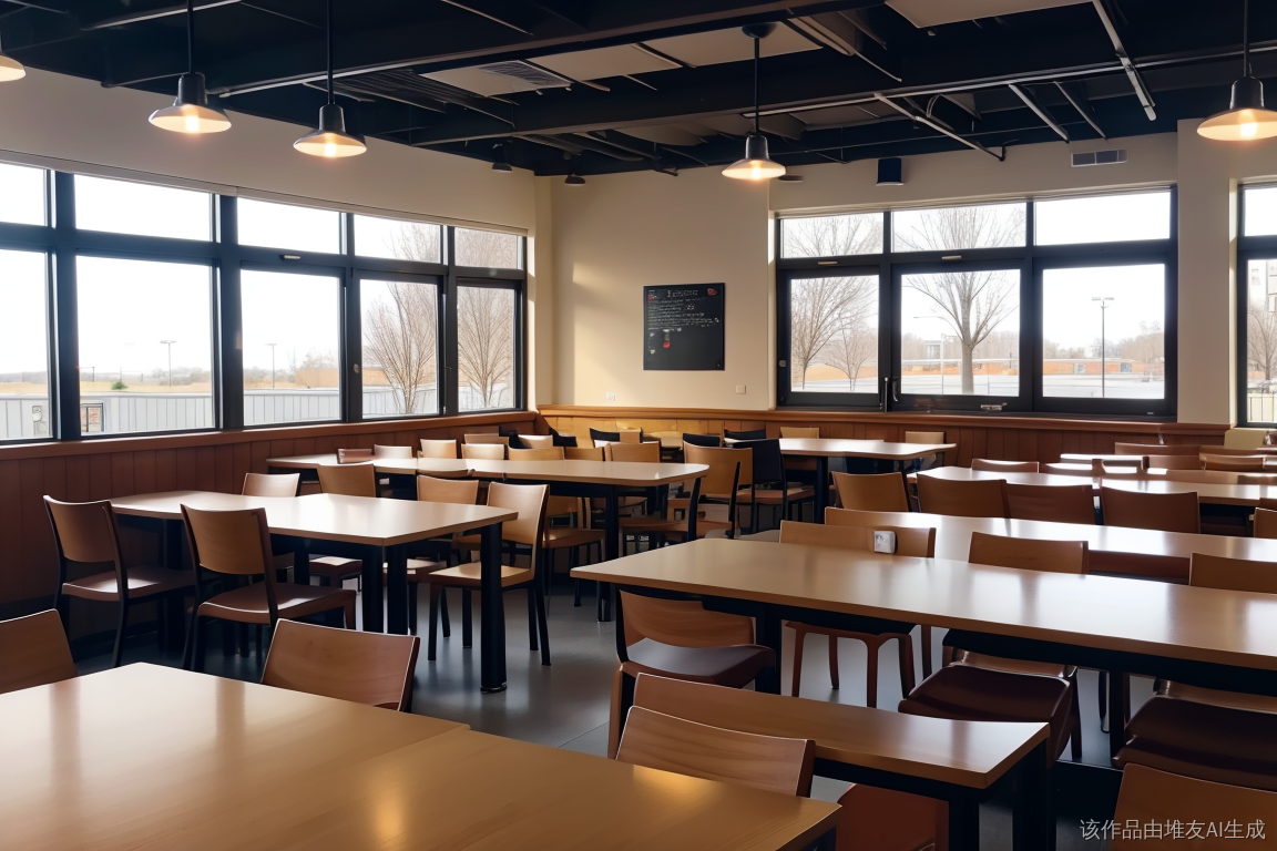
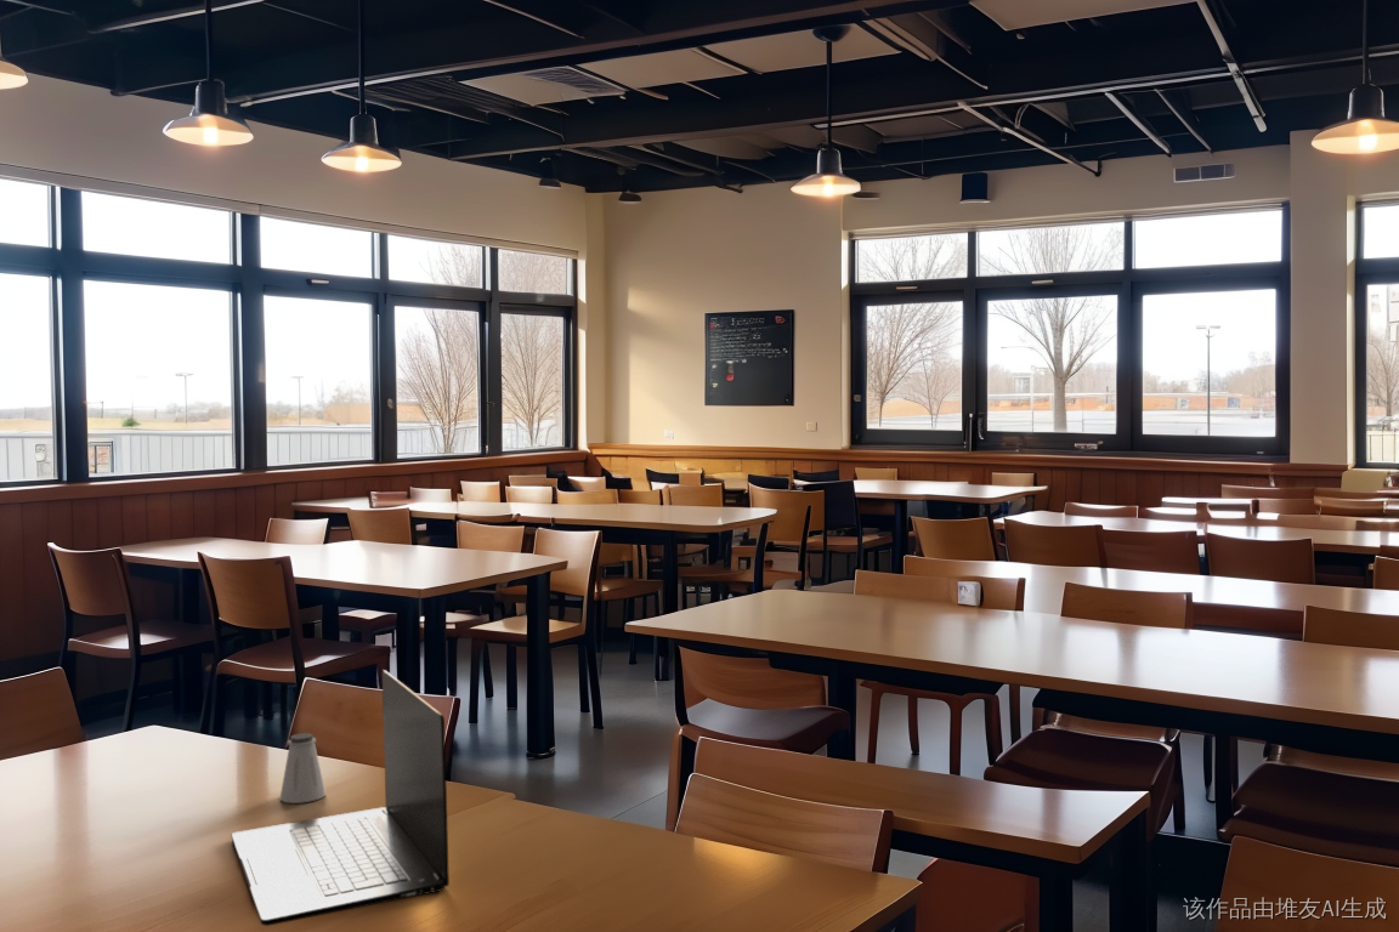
+ saltshaker (301, 766)
+ laptop (339, 814)
